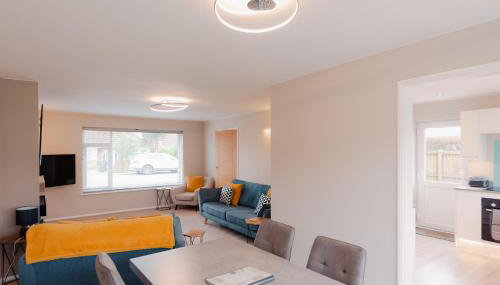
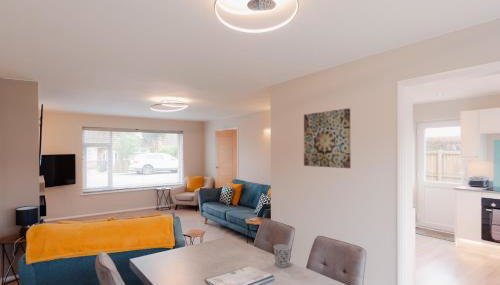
+ cup (281, 256)
+ wall art (325, 139)
